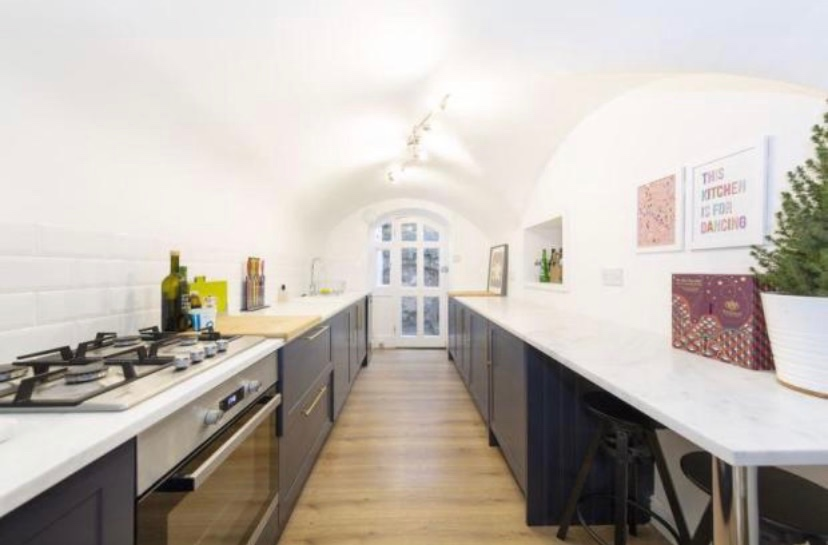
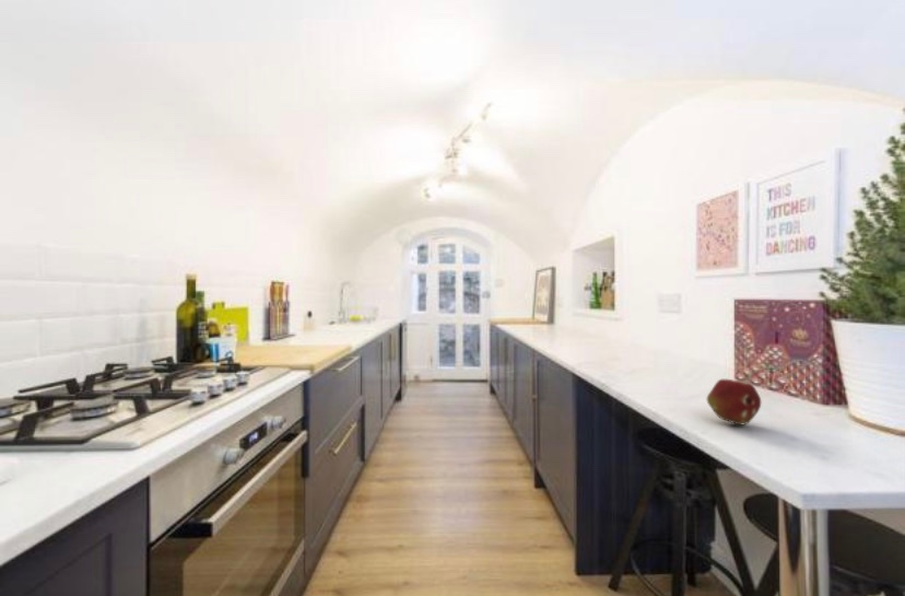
+ fruit (731, 400)
